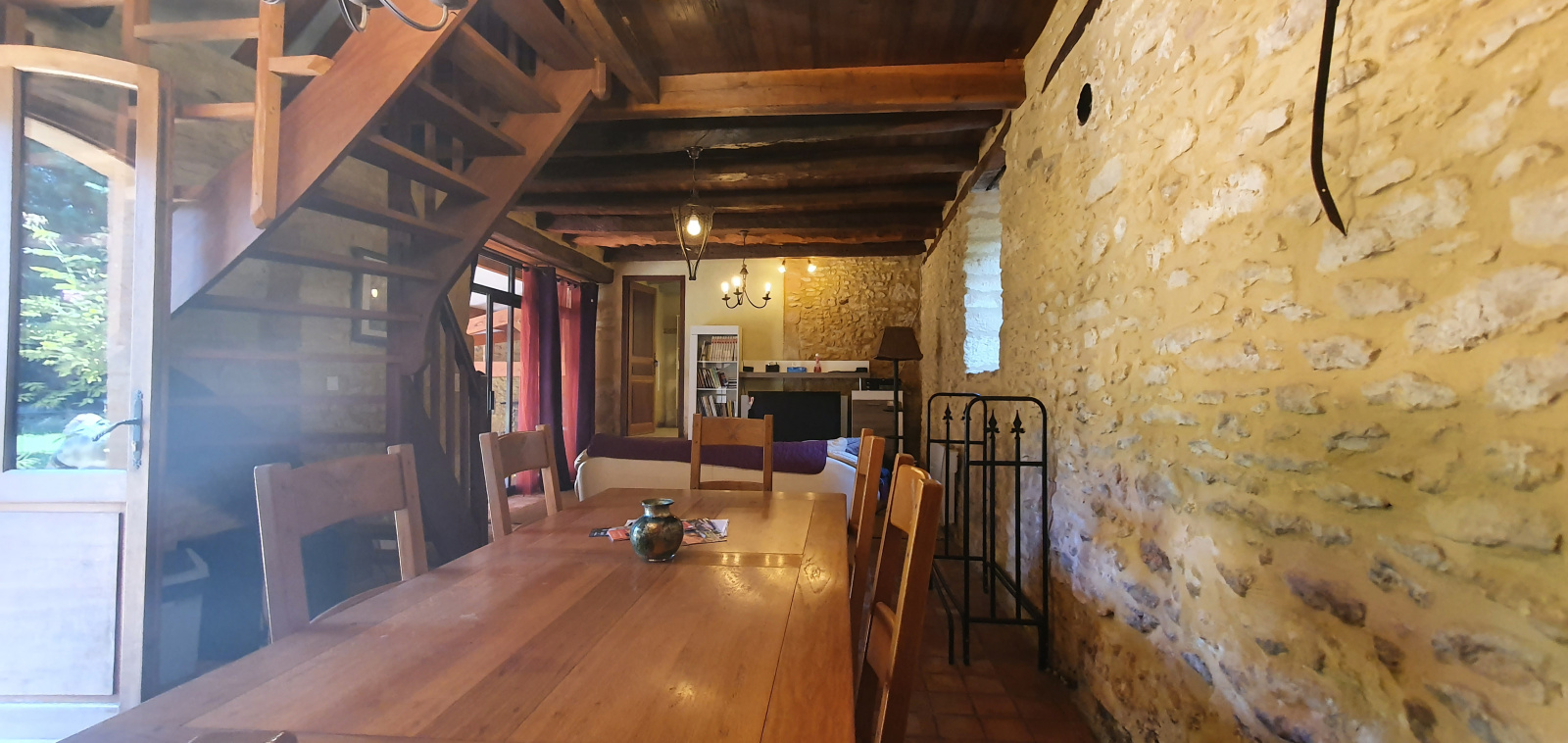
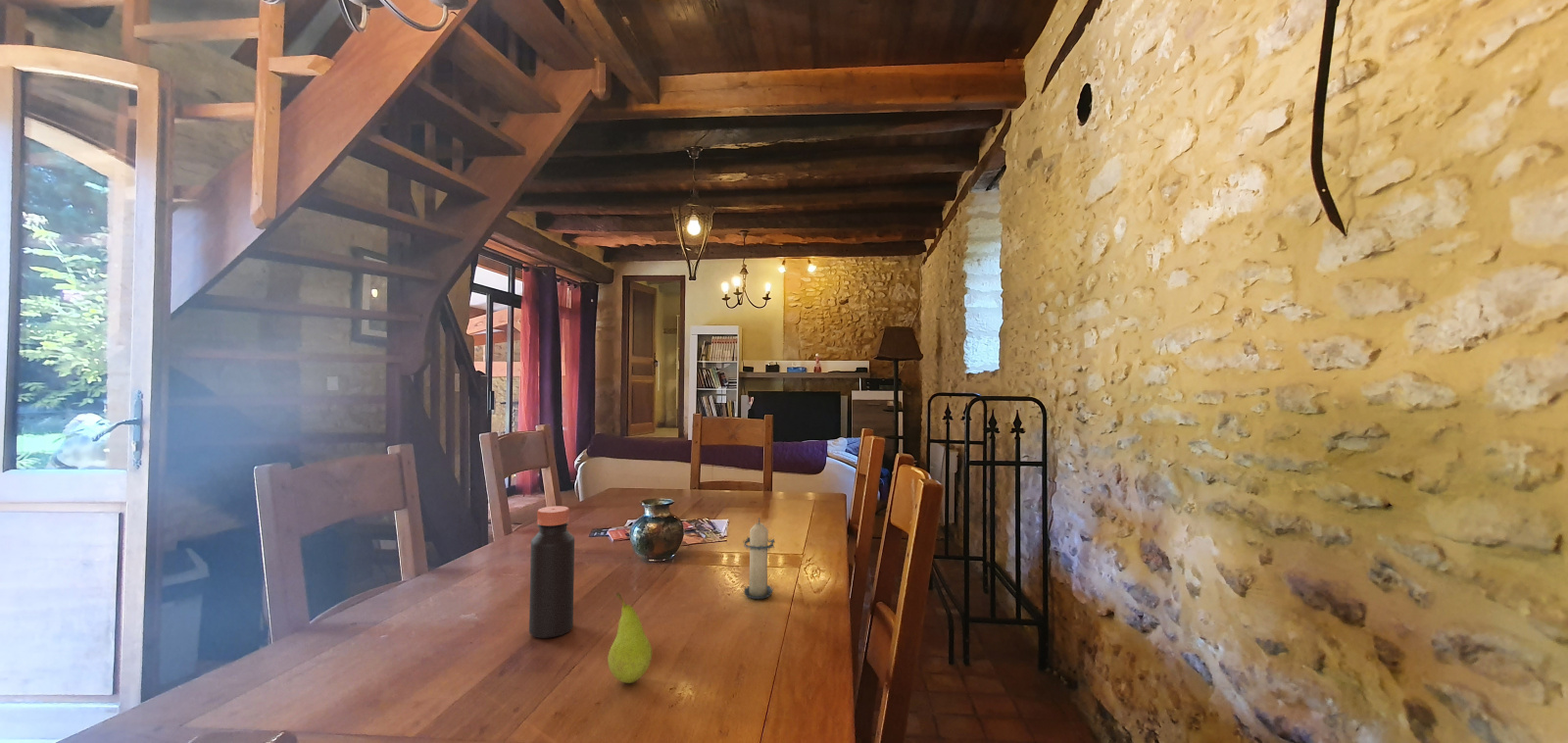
+ fruit (630, 636)
+ bottle (552, 570)
+ candle (759, 556)
